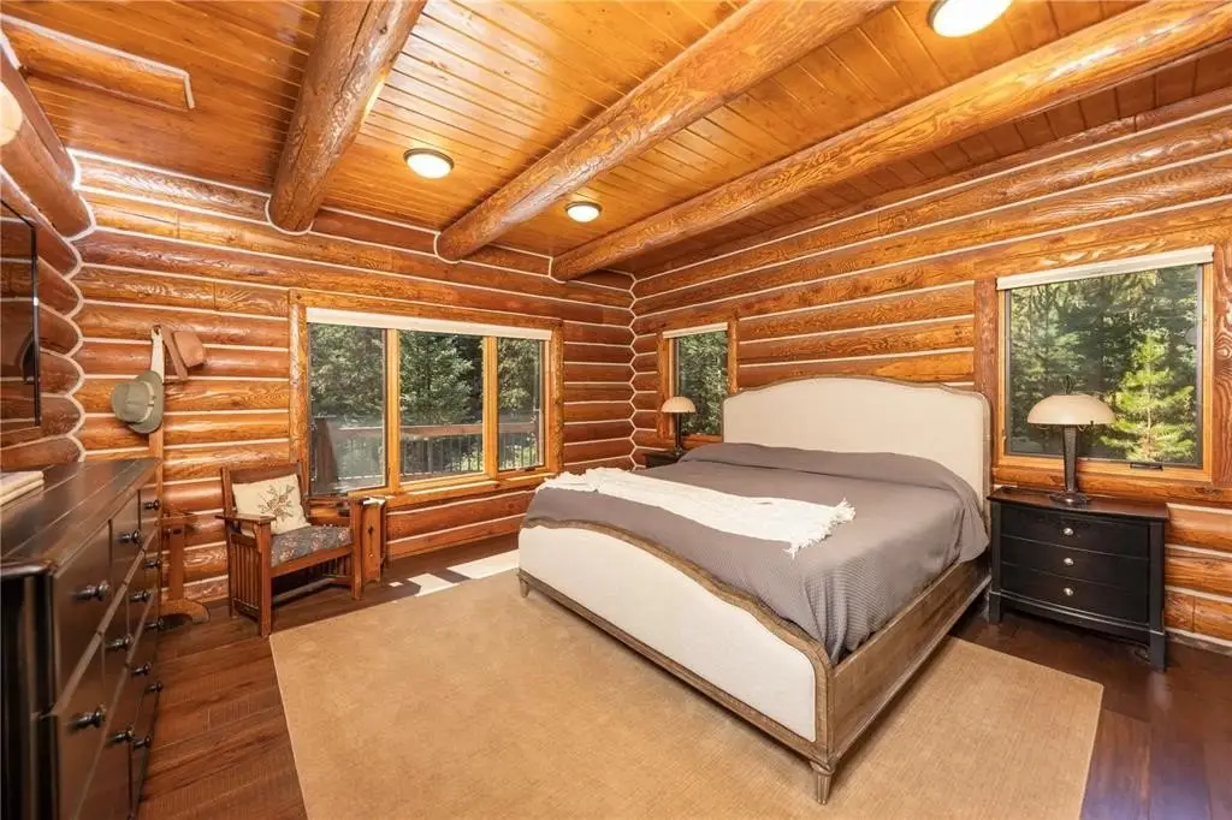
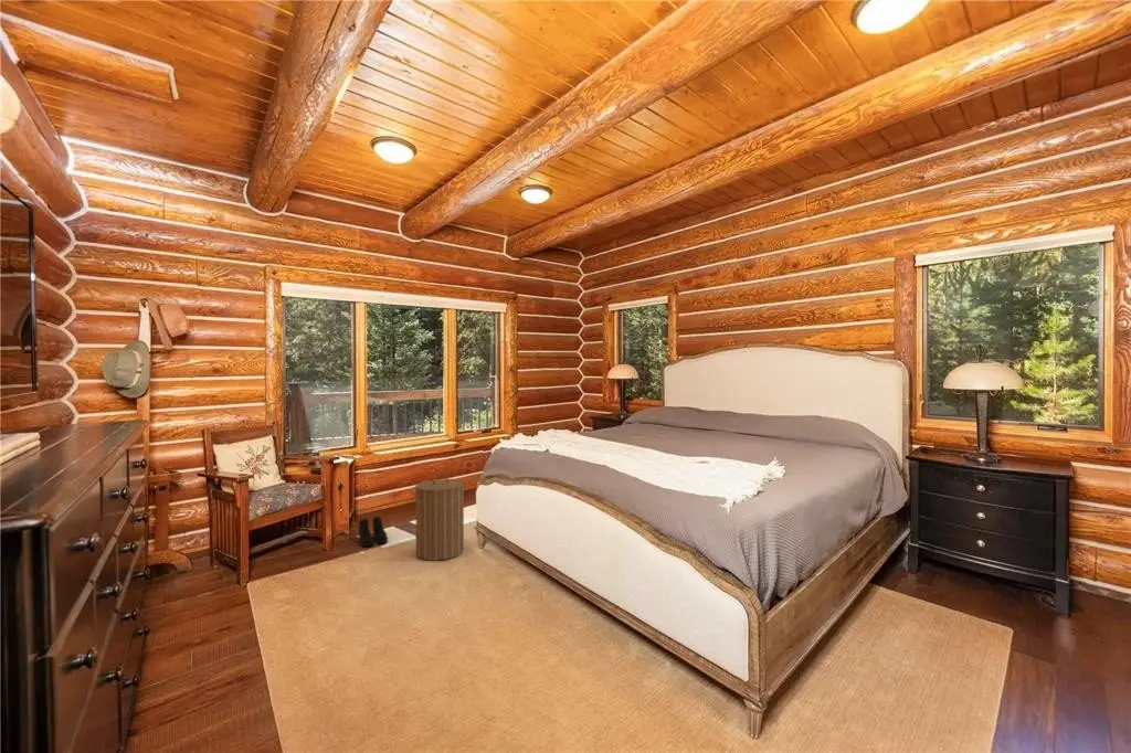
+ boots (373, 529)
+ laundry hamper (440, 512)
